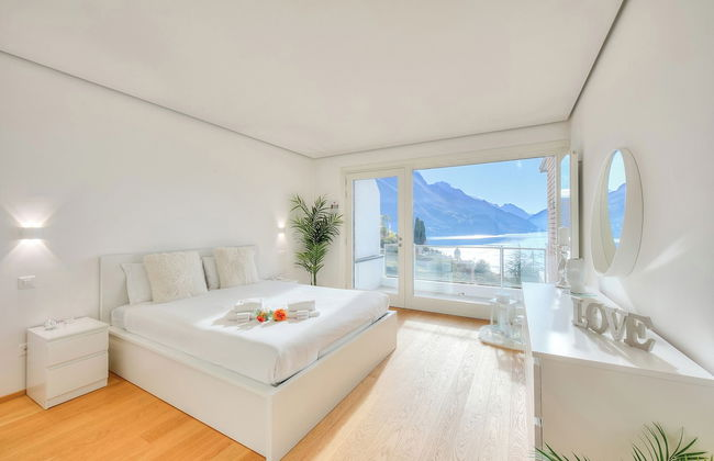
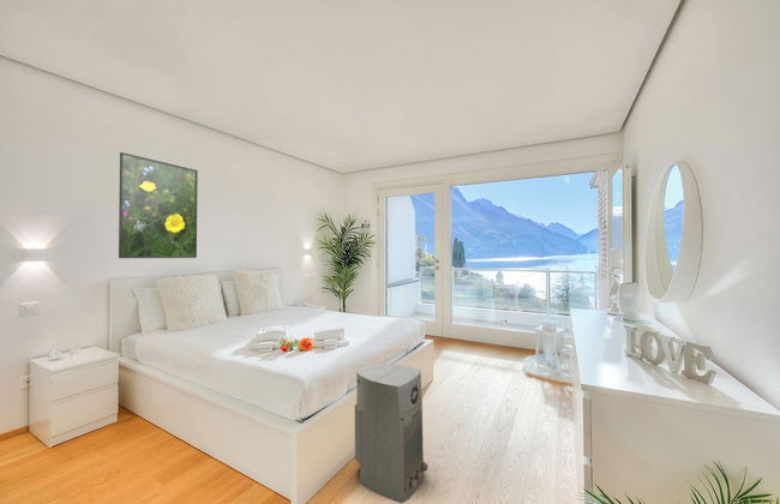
+ air purifier (389, 424)
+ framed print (161, 210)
